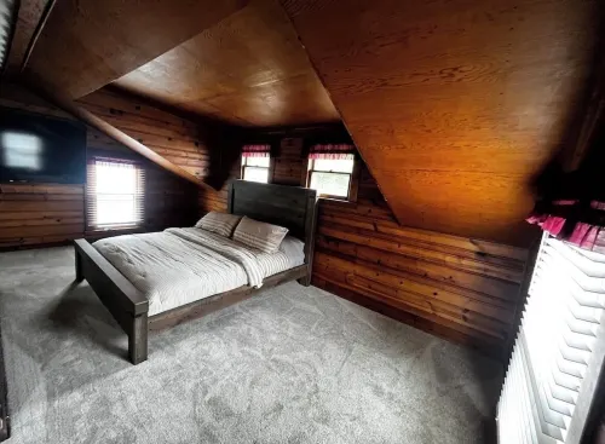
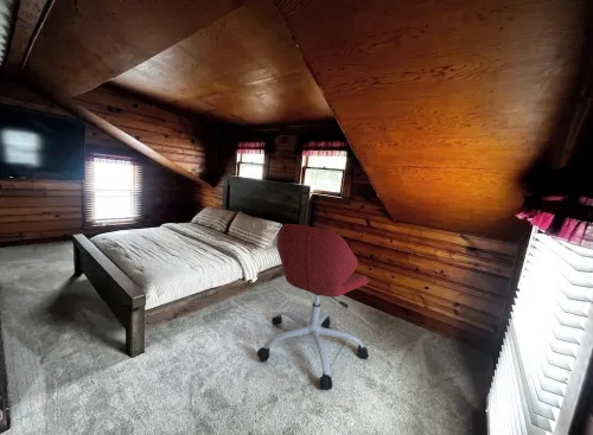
+ office chair (319, 286)
